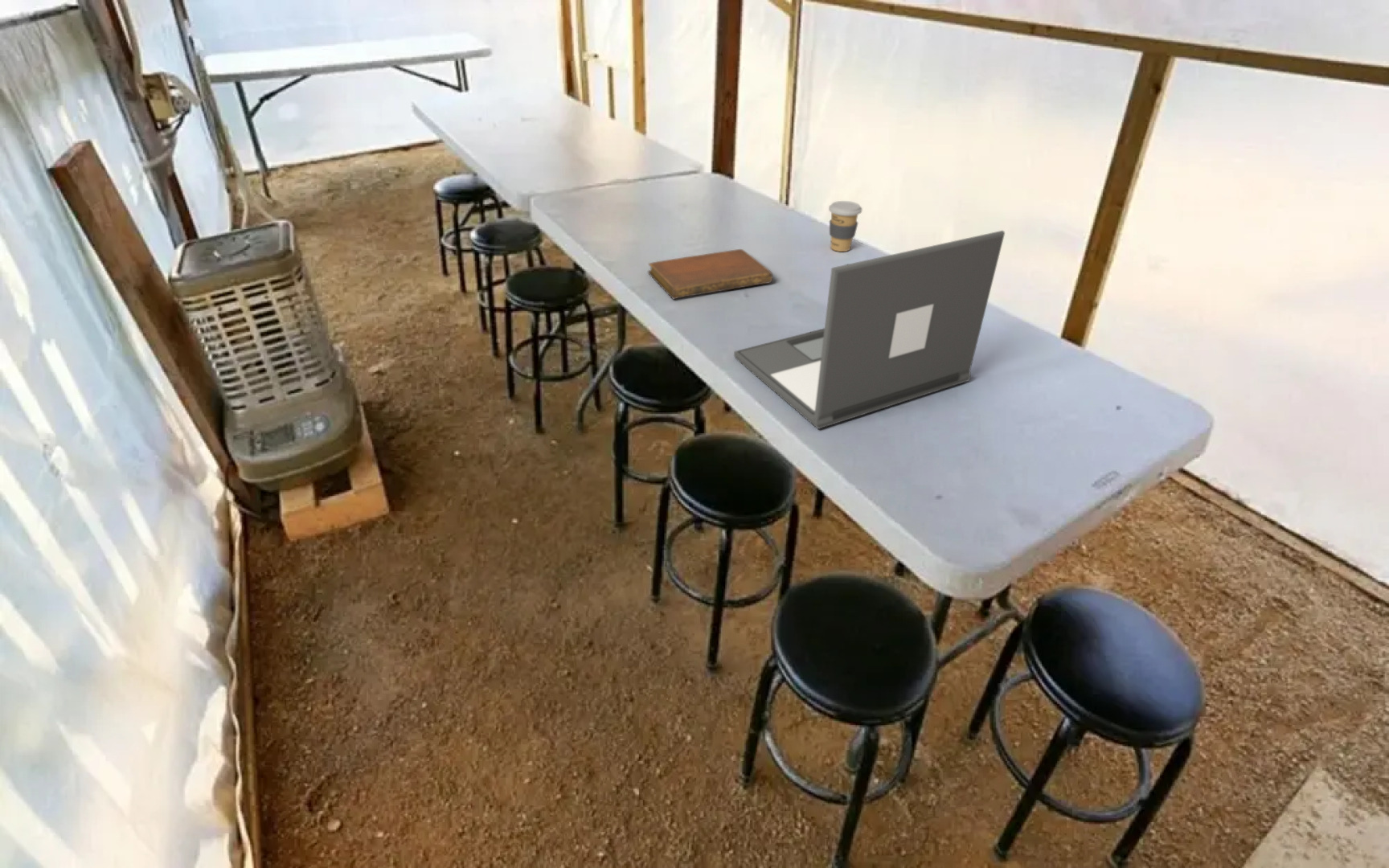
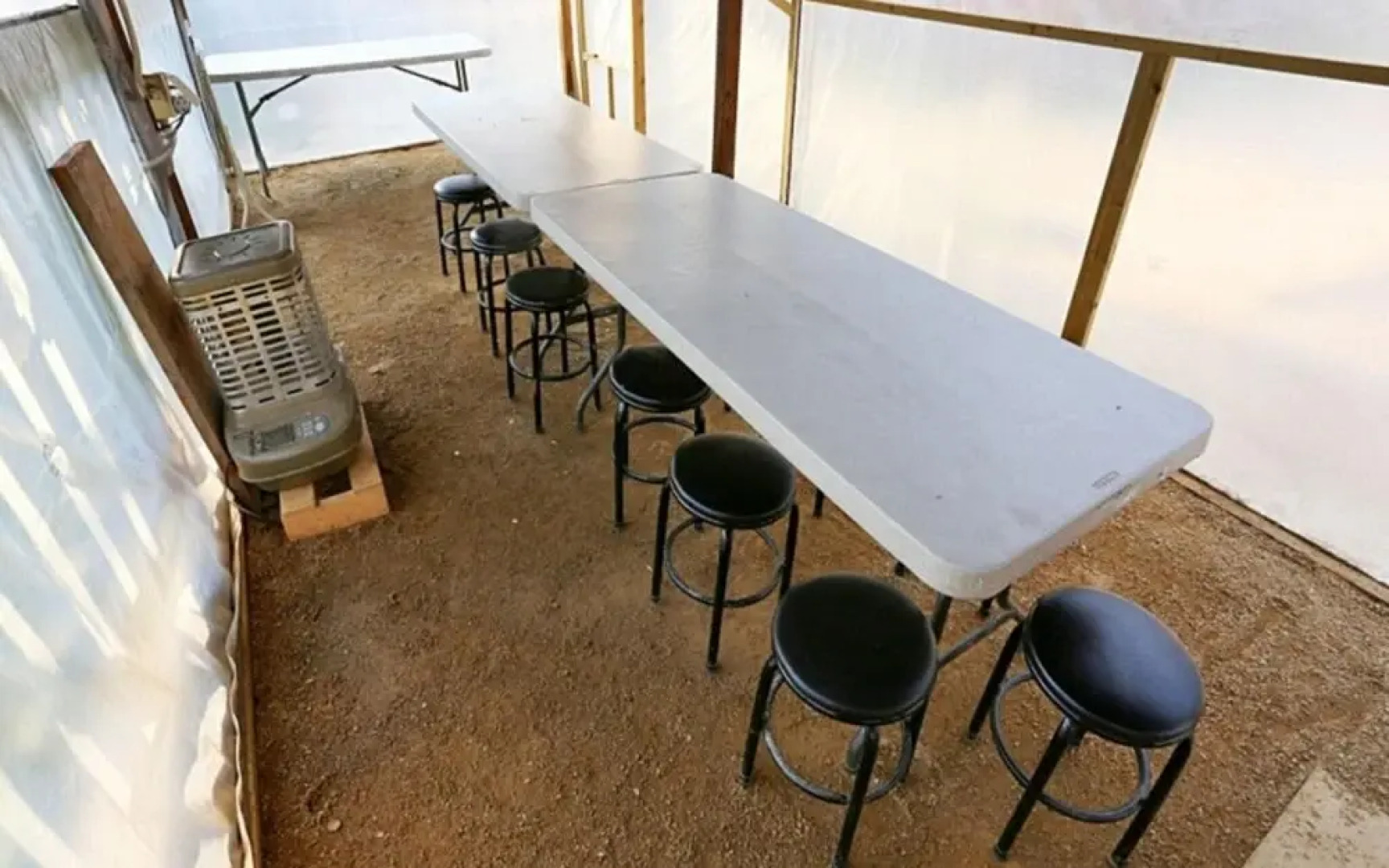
- coffee cup (842, 227)
- laptop (858, 301)
- notebook (709, 272)
